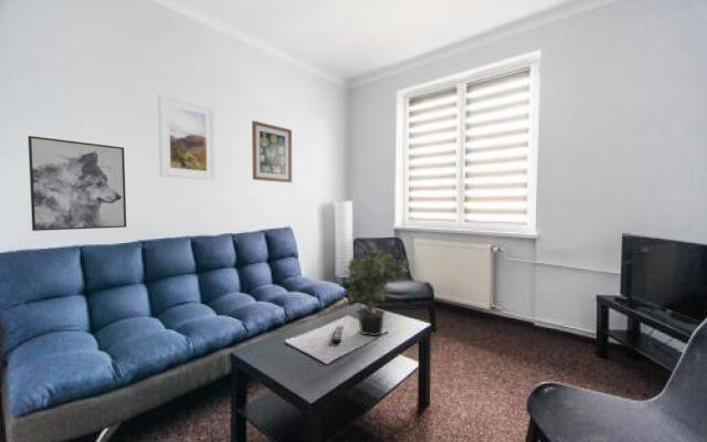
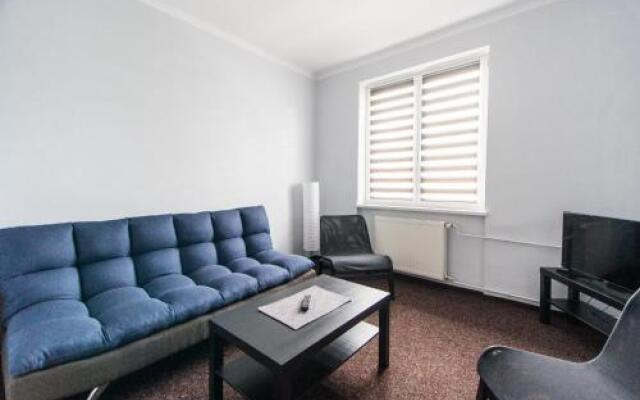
- wall art (273, 152)
- potted plant (376, 290)
- wall art (81, 186)
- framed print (188, 139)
